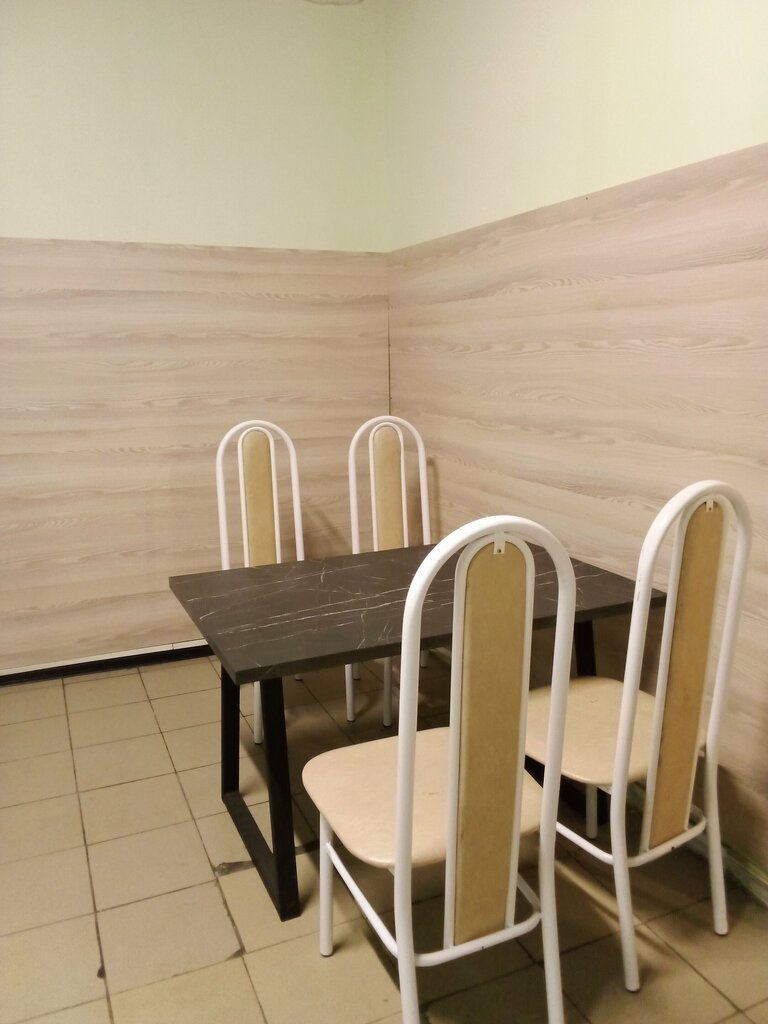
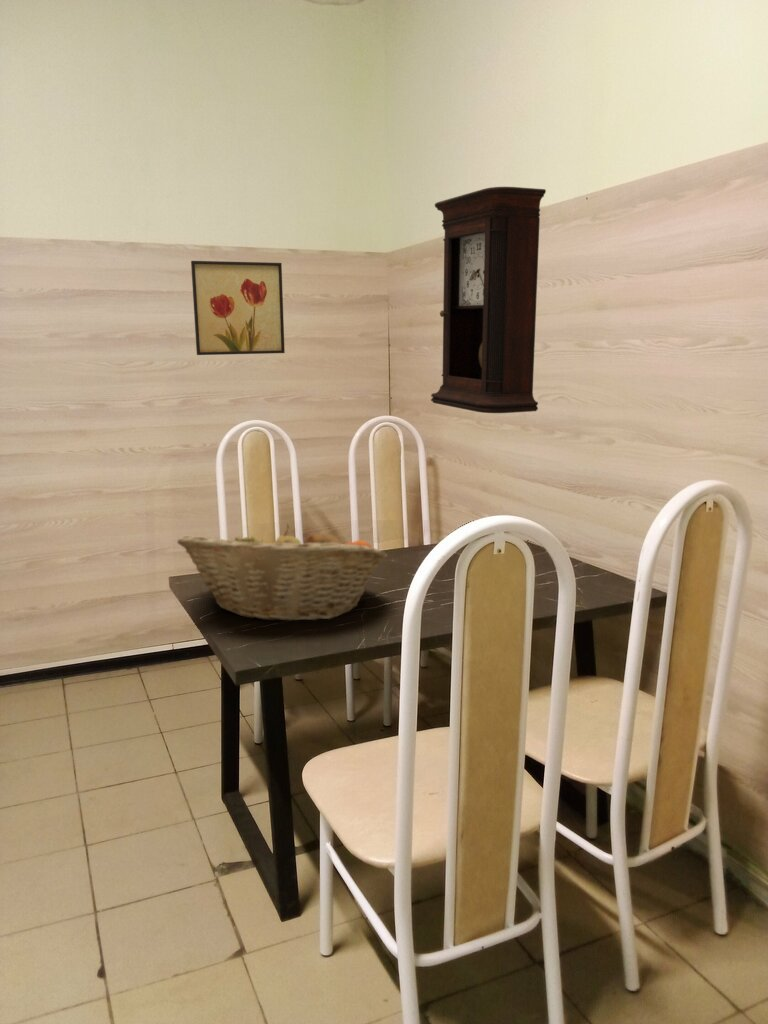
+ wall art (238, 308)
+ fruit basket (282, 563)
+ pendulum clock (480, 304)
